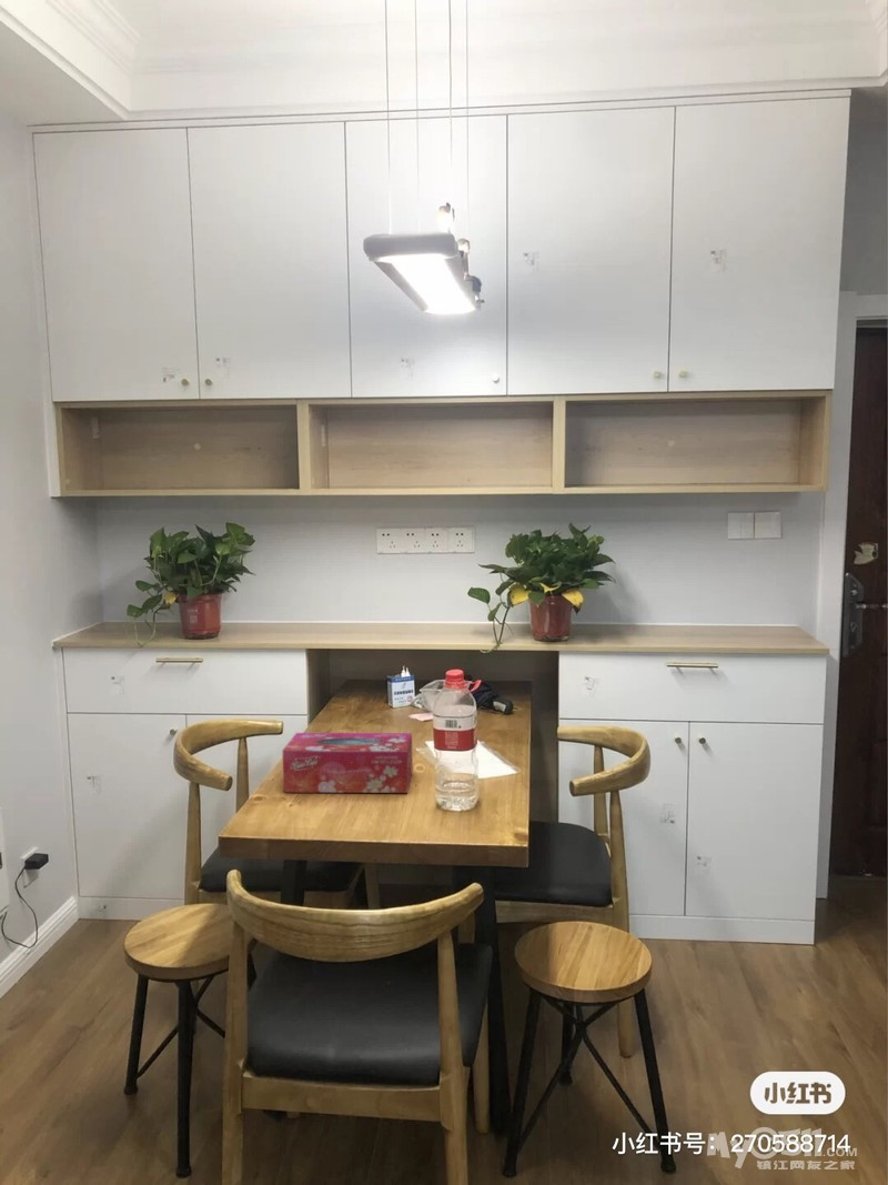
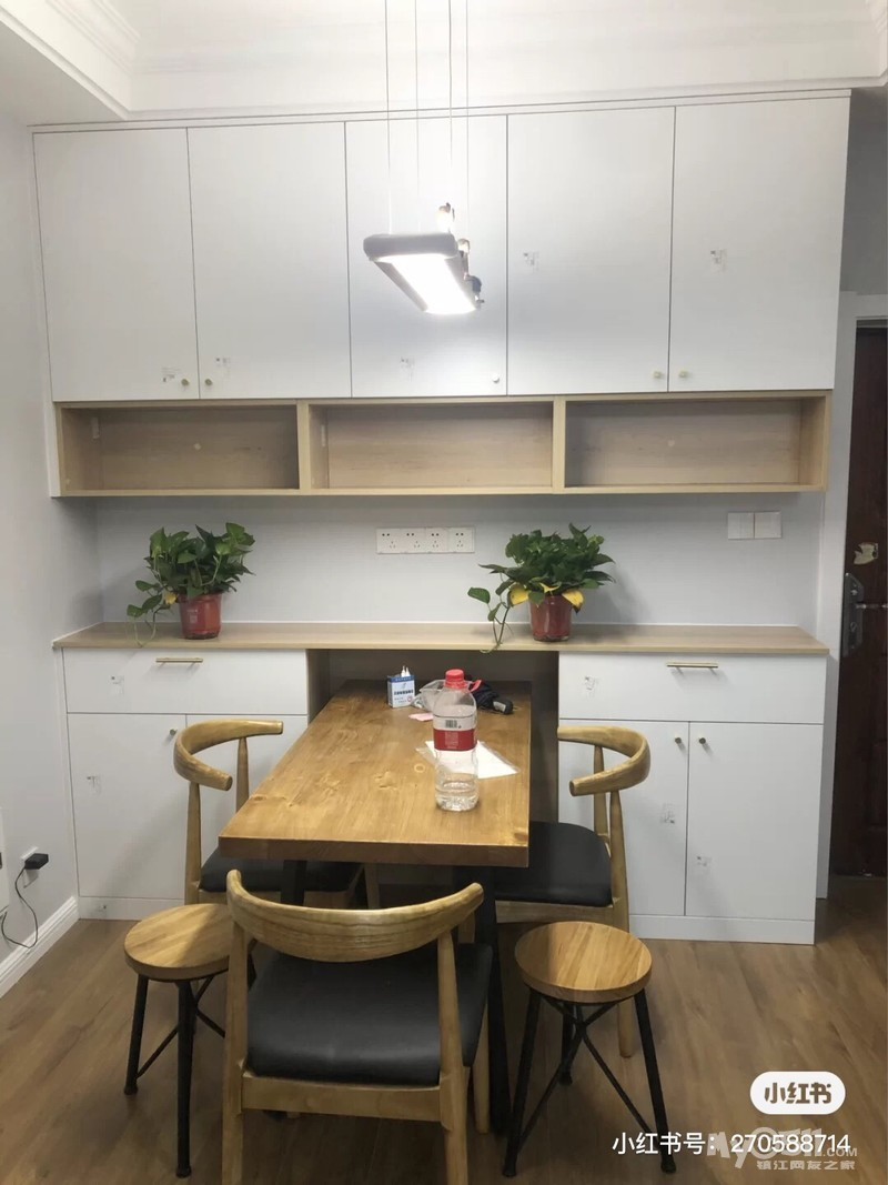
- tissue box (350, 761)
